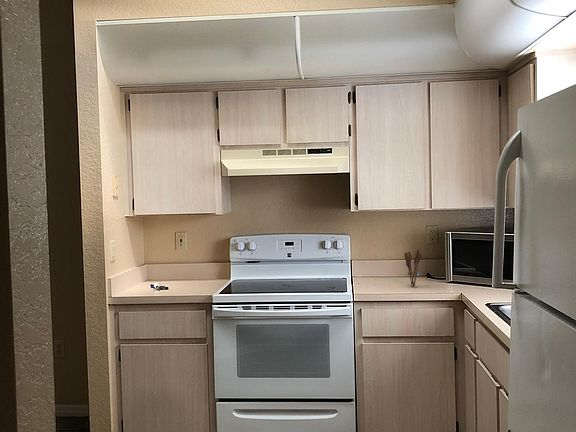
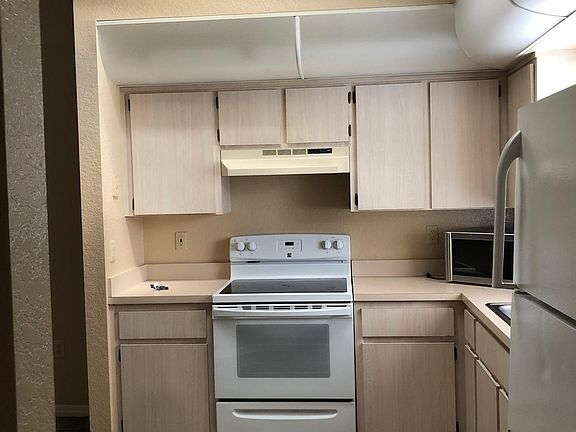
- utensil holder (414, 267)
